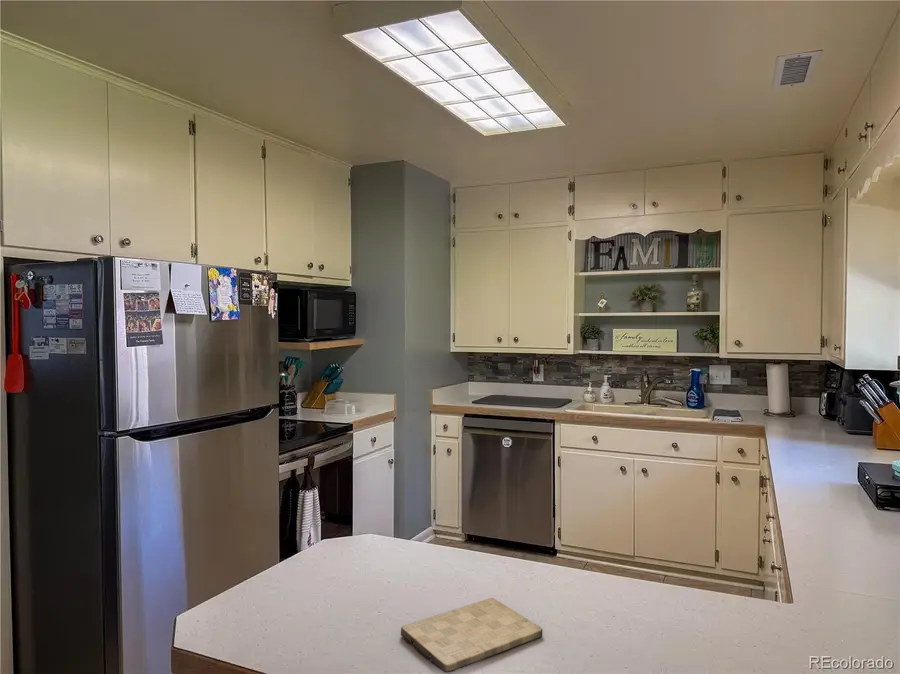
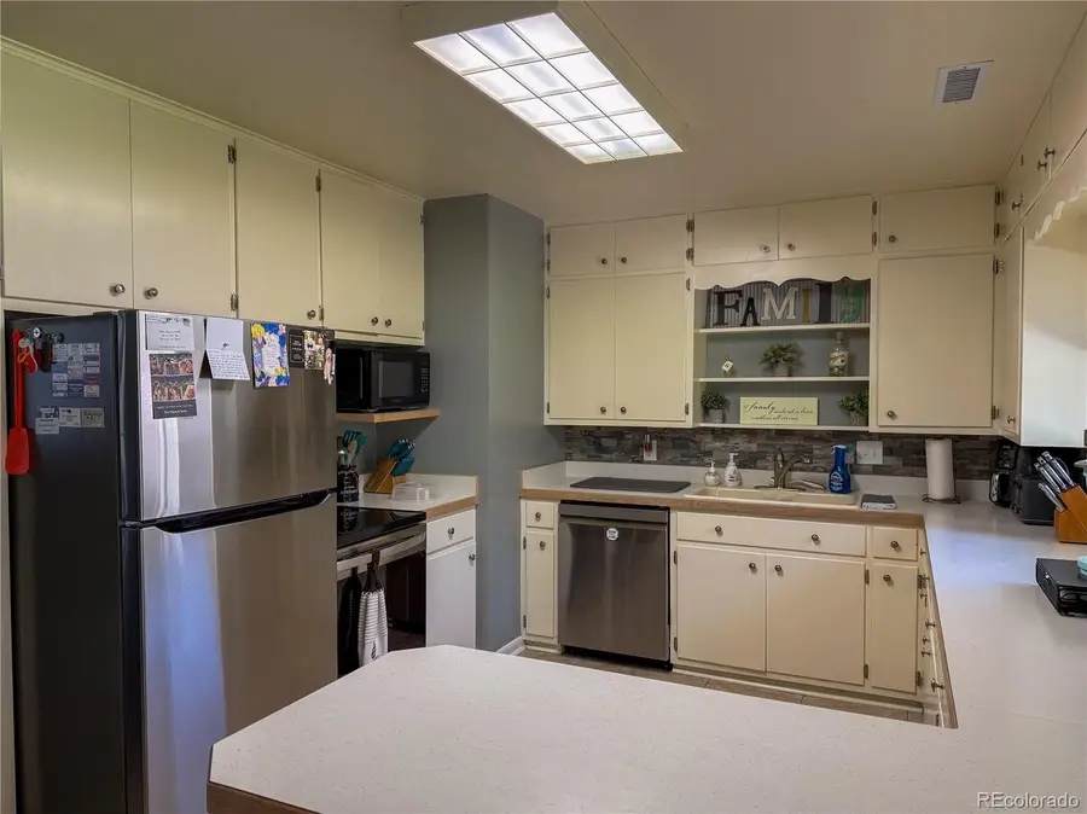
- cutting board (471, 631)
